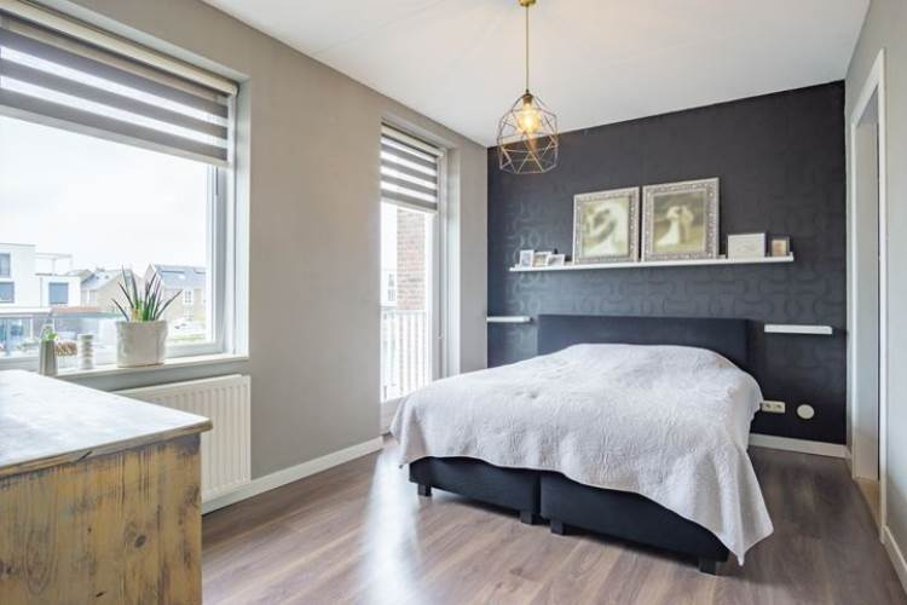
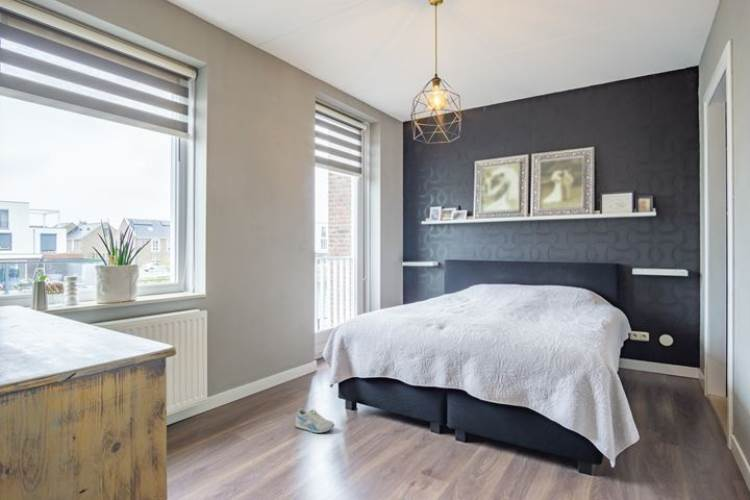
+ sneaker (314, 419)
